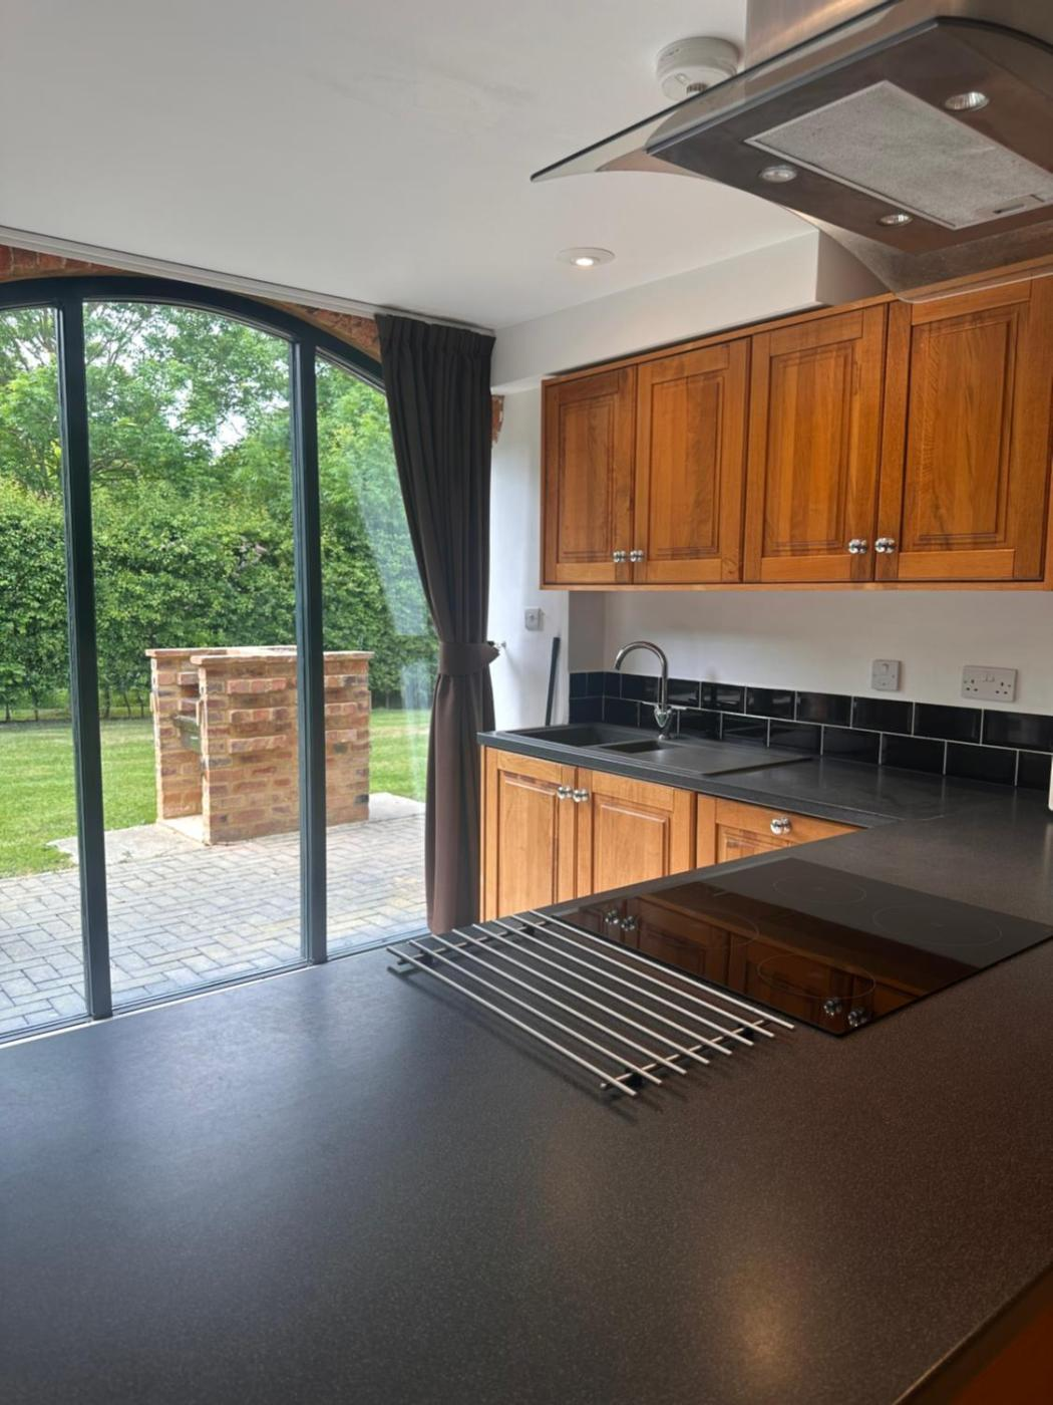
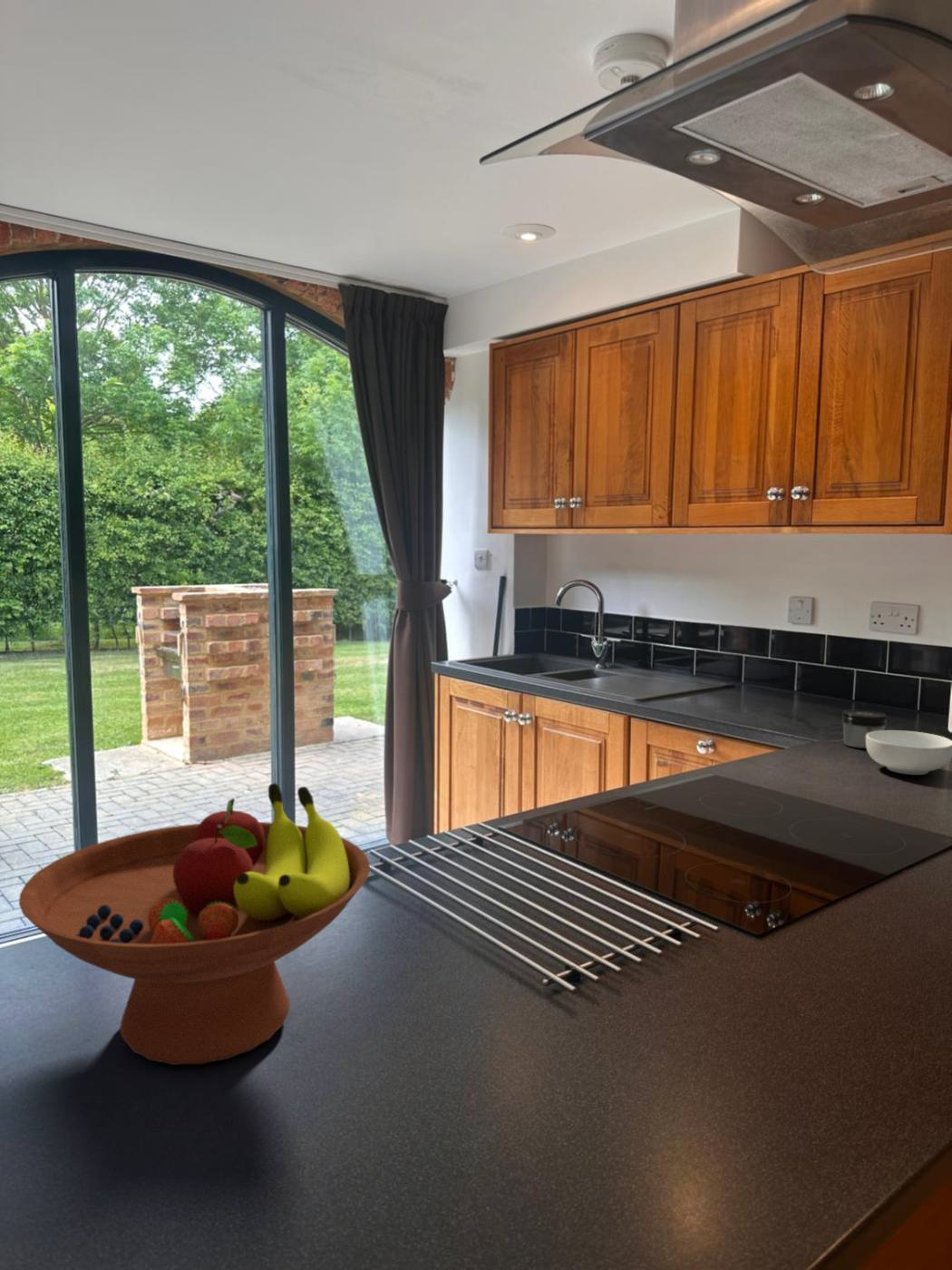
+ fruit bowl (204, 919)
+ cereal bowl (908, 754)
+ jar (863, 729)
